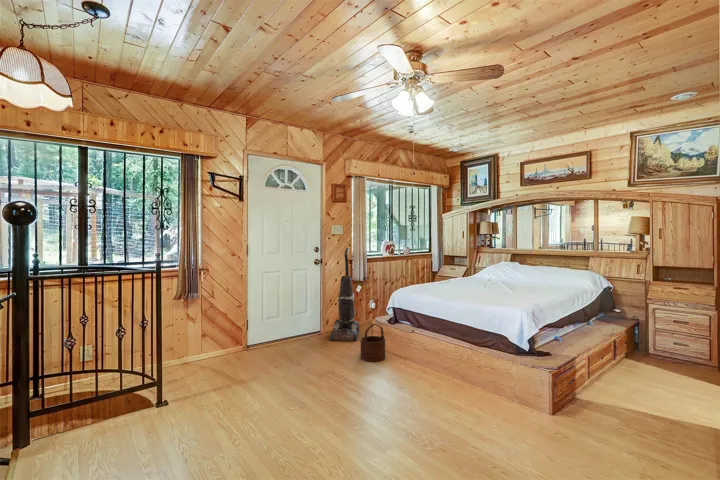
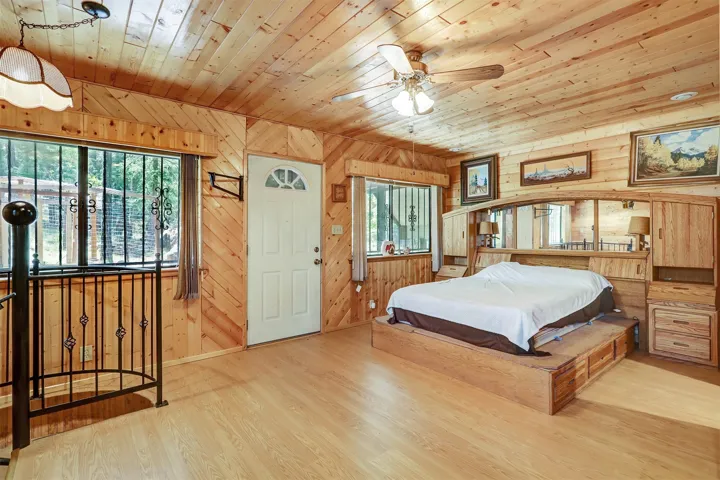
- wooden bucket (372, 340)
- vacuum cleaner (345, 292)
